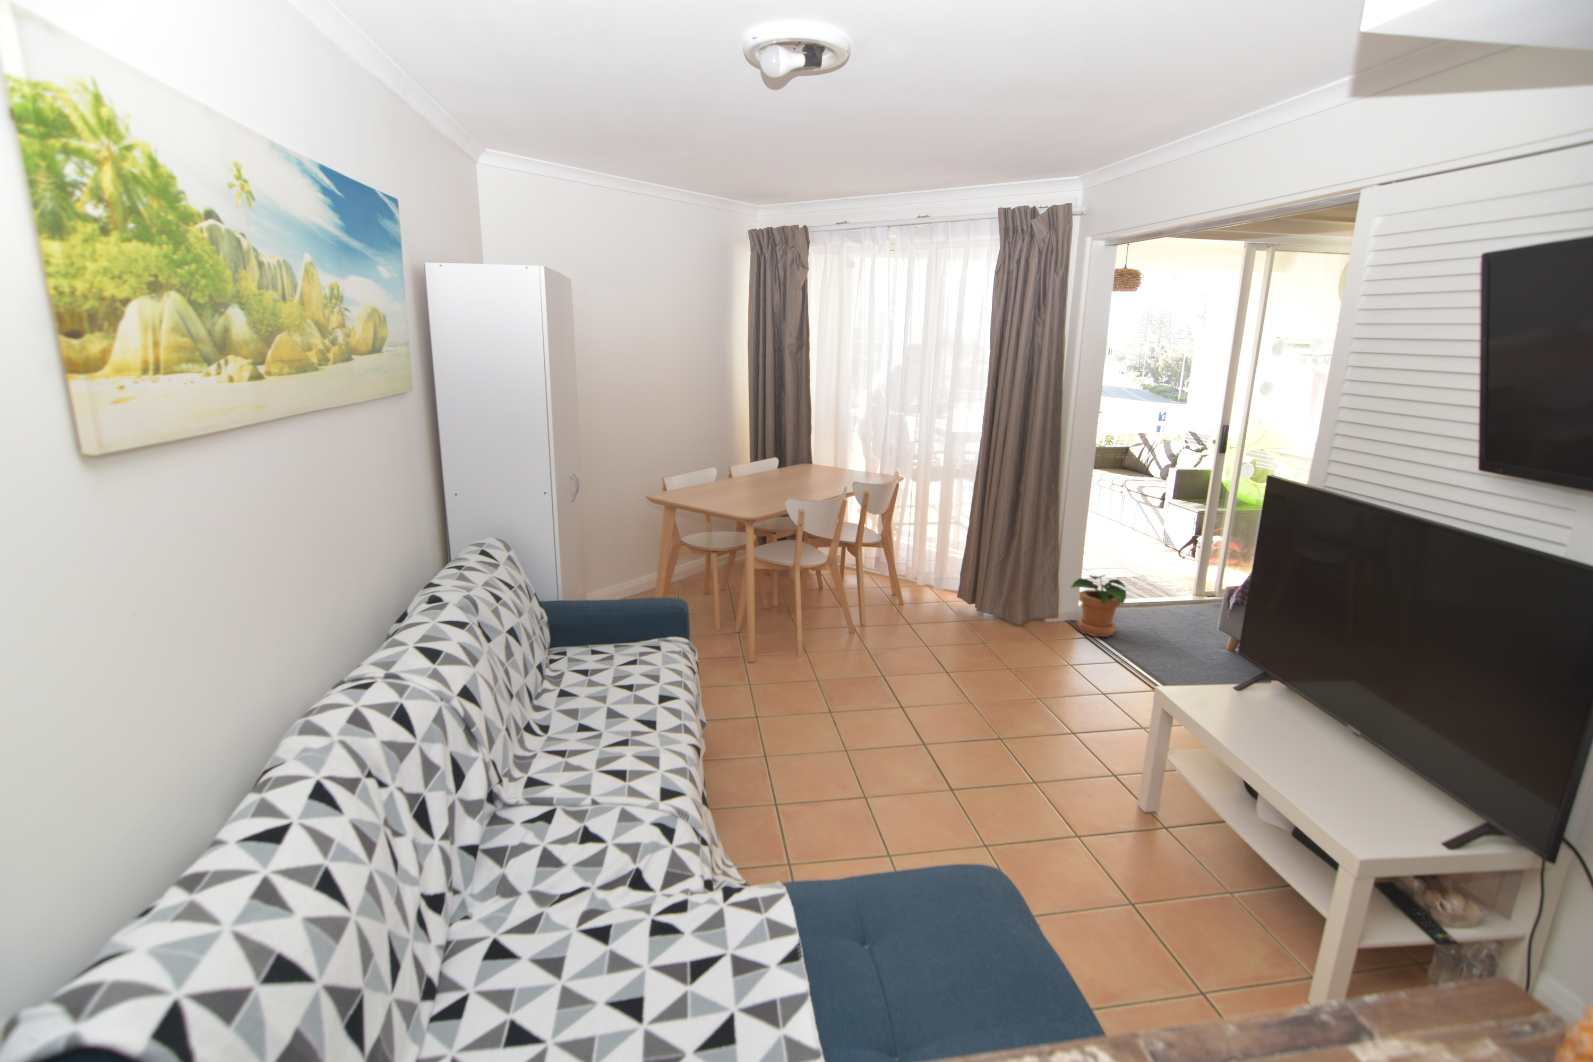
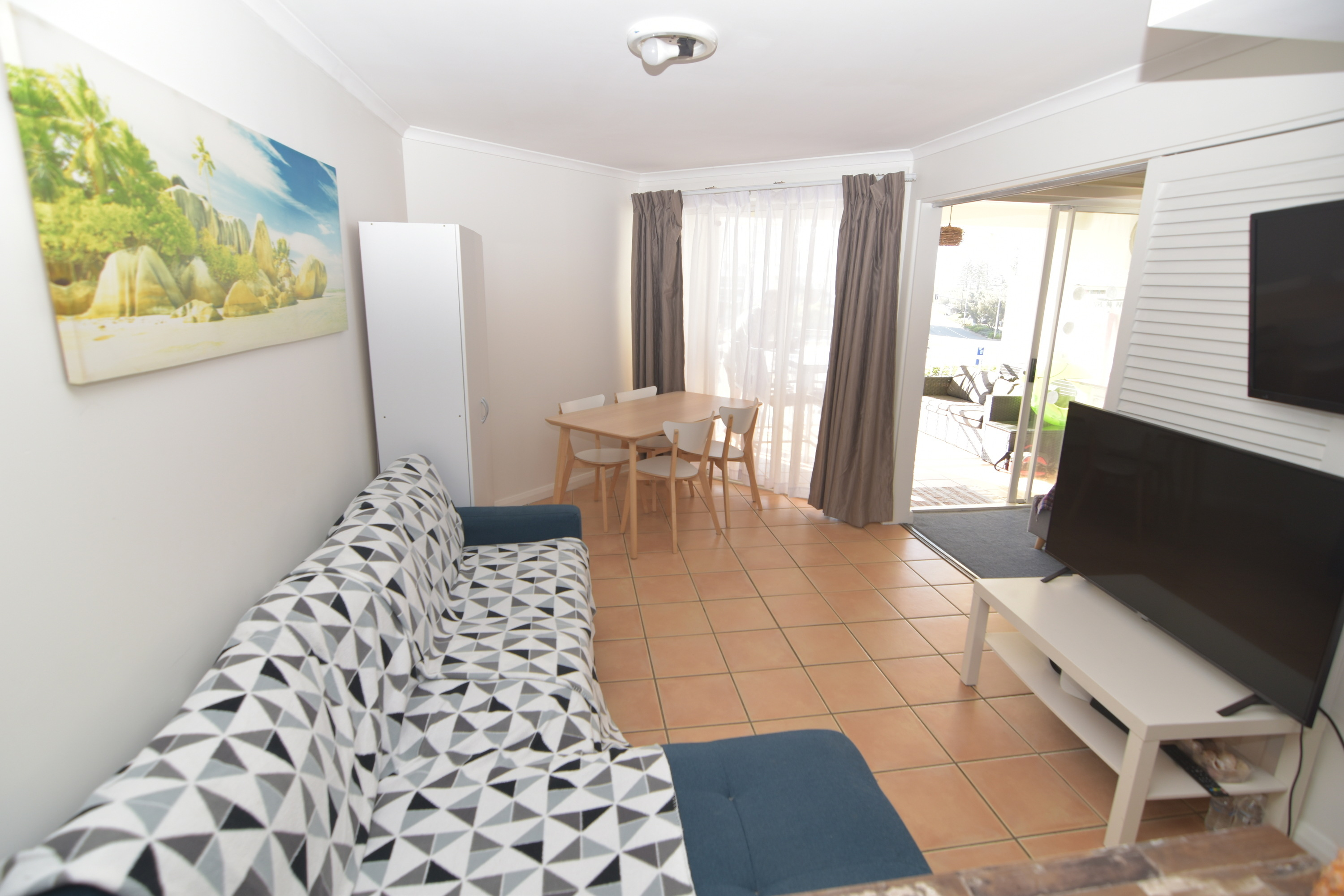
- potted plant (1099, 607)
